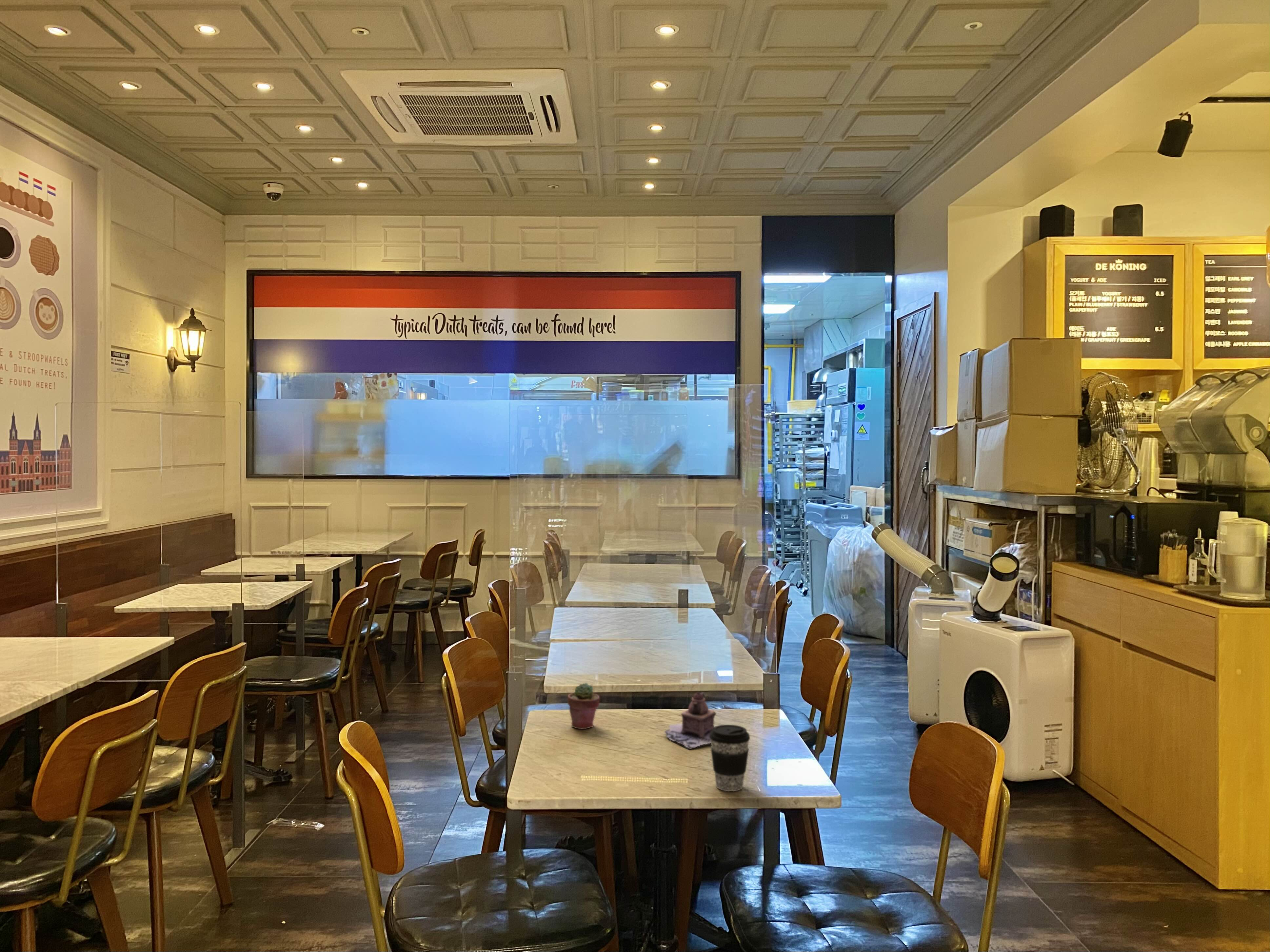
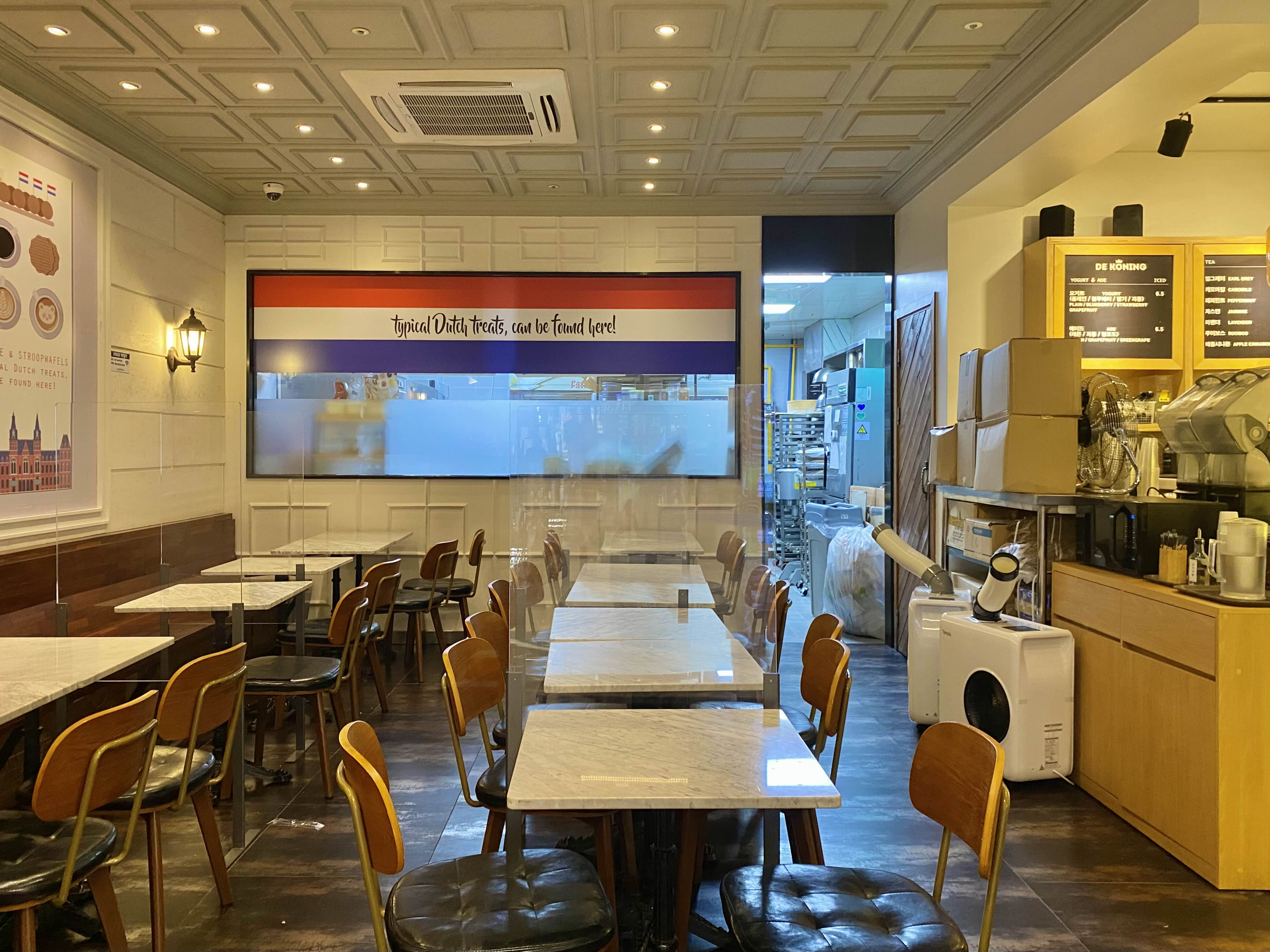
- teapot (696, 714)
- potted succulent (583, 705)
- coffee cup (729, 758)
